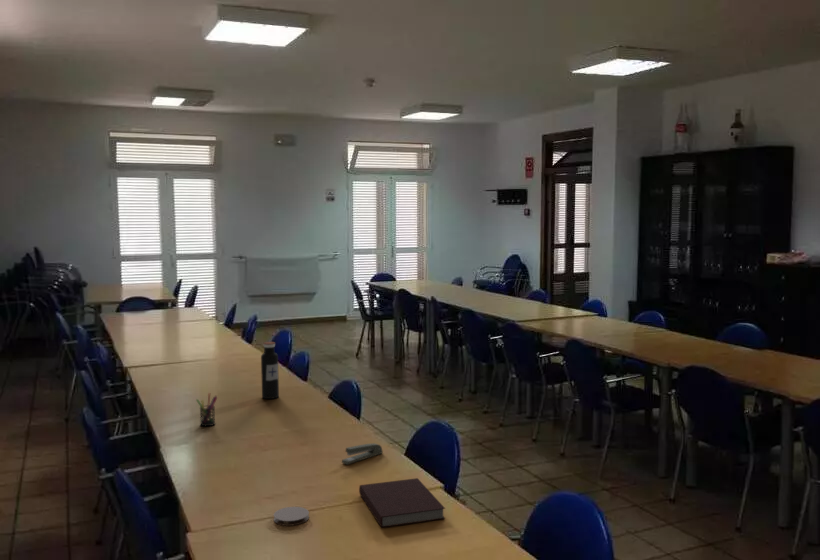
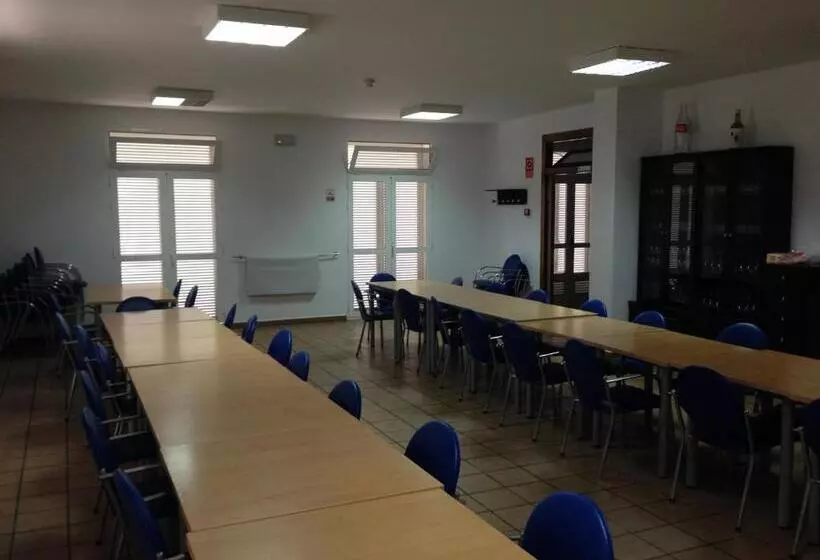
- water bottle (269, 369)
- coaster (291, 515)
- notebook (400, 501)
- stapler (362, 451)
- pen holder (206, 409)
